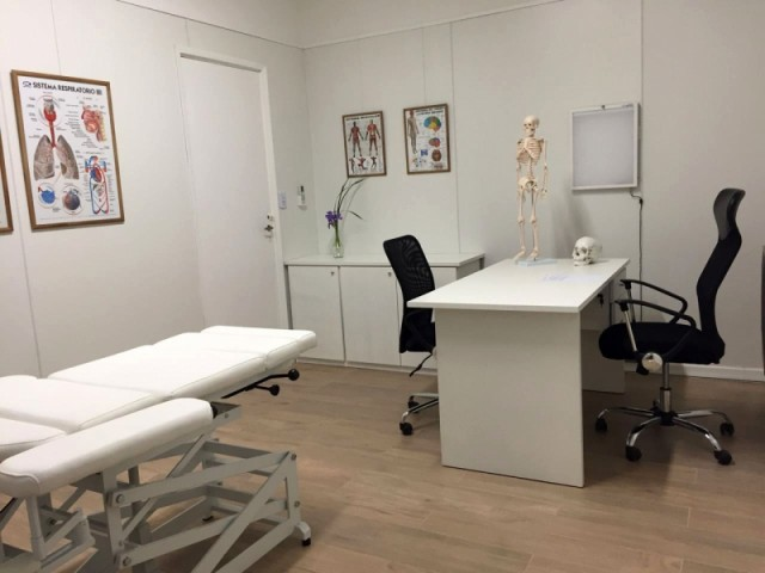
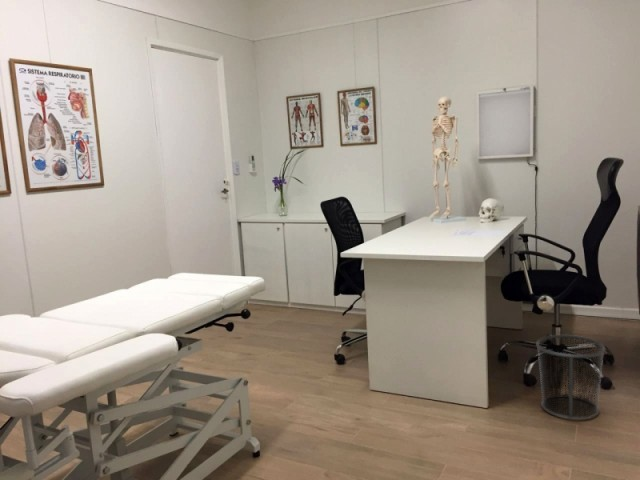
+ waste bin (569, 376)
